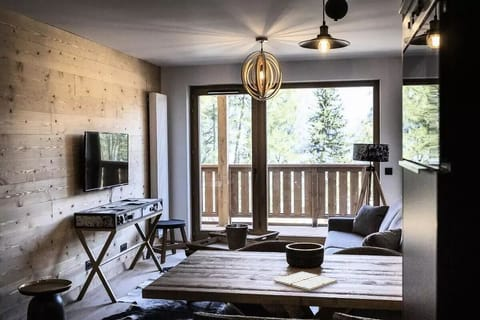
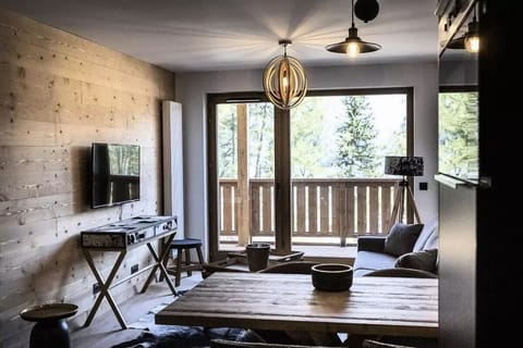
- drink coaster (305, 280)
